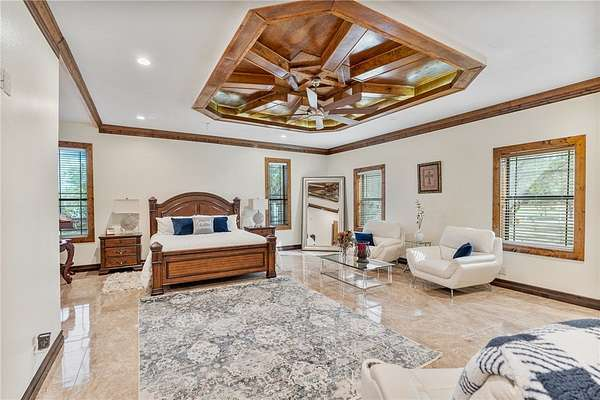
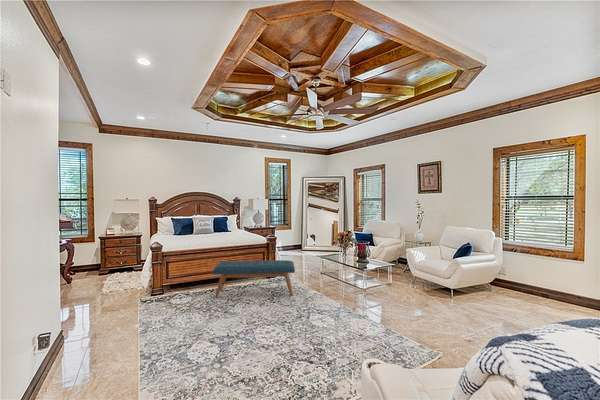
+ bench (255, 276)
